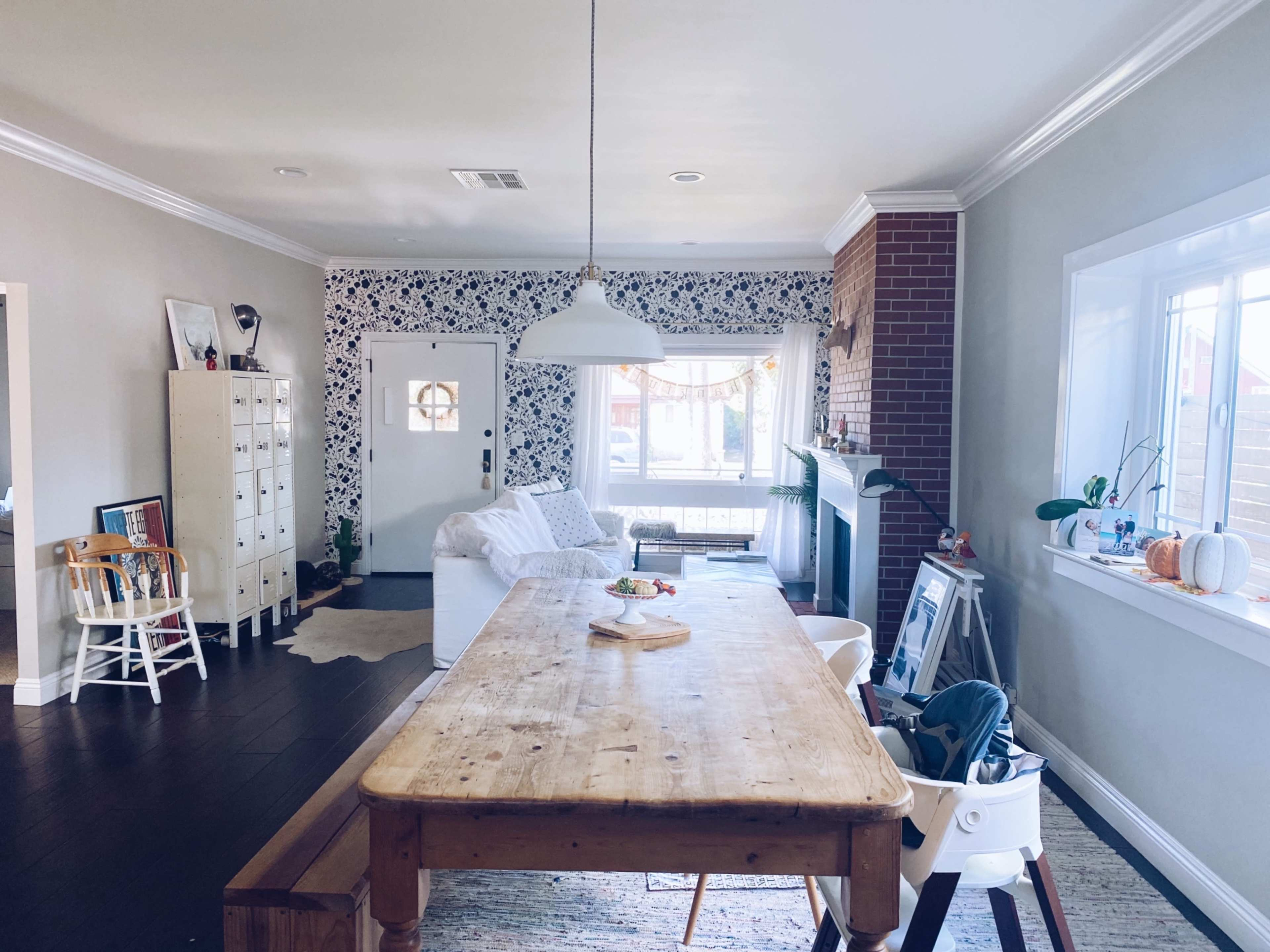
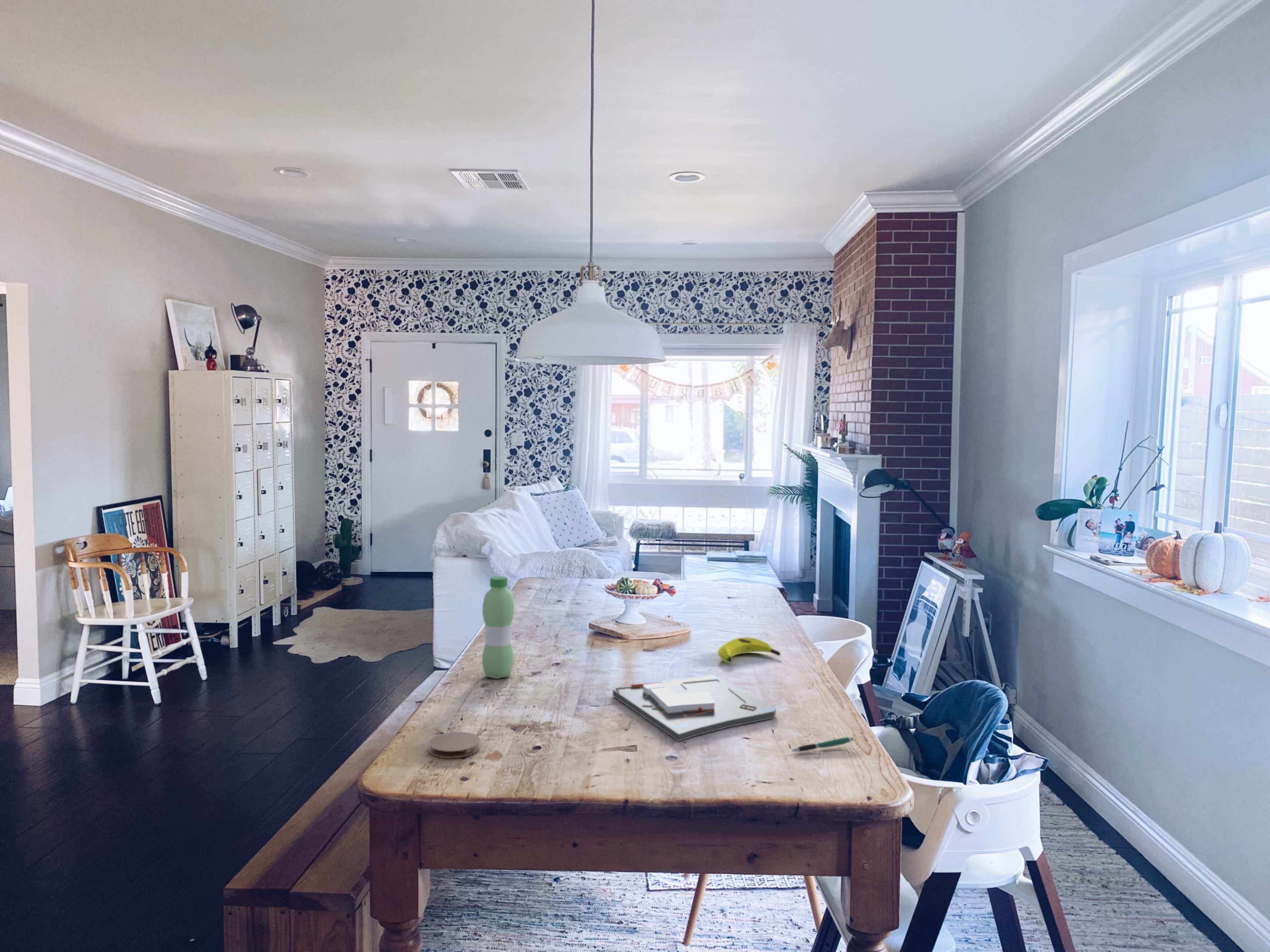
+ banana (748, 650)
+ pen (823, 744)
+ water bottle (498, 626)
+ board game (691, 699)
+ coaster (454, 744)
